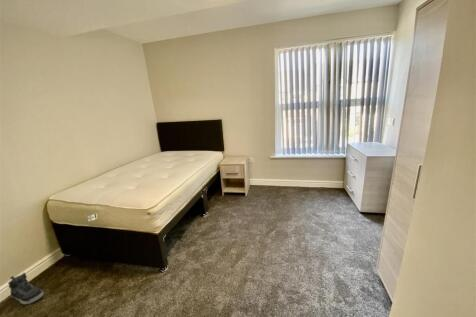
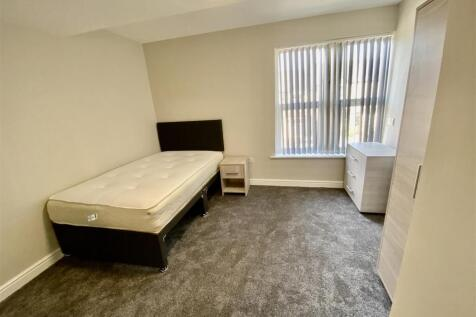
- sneaker (23, 287)
